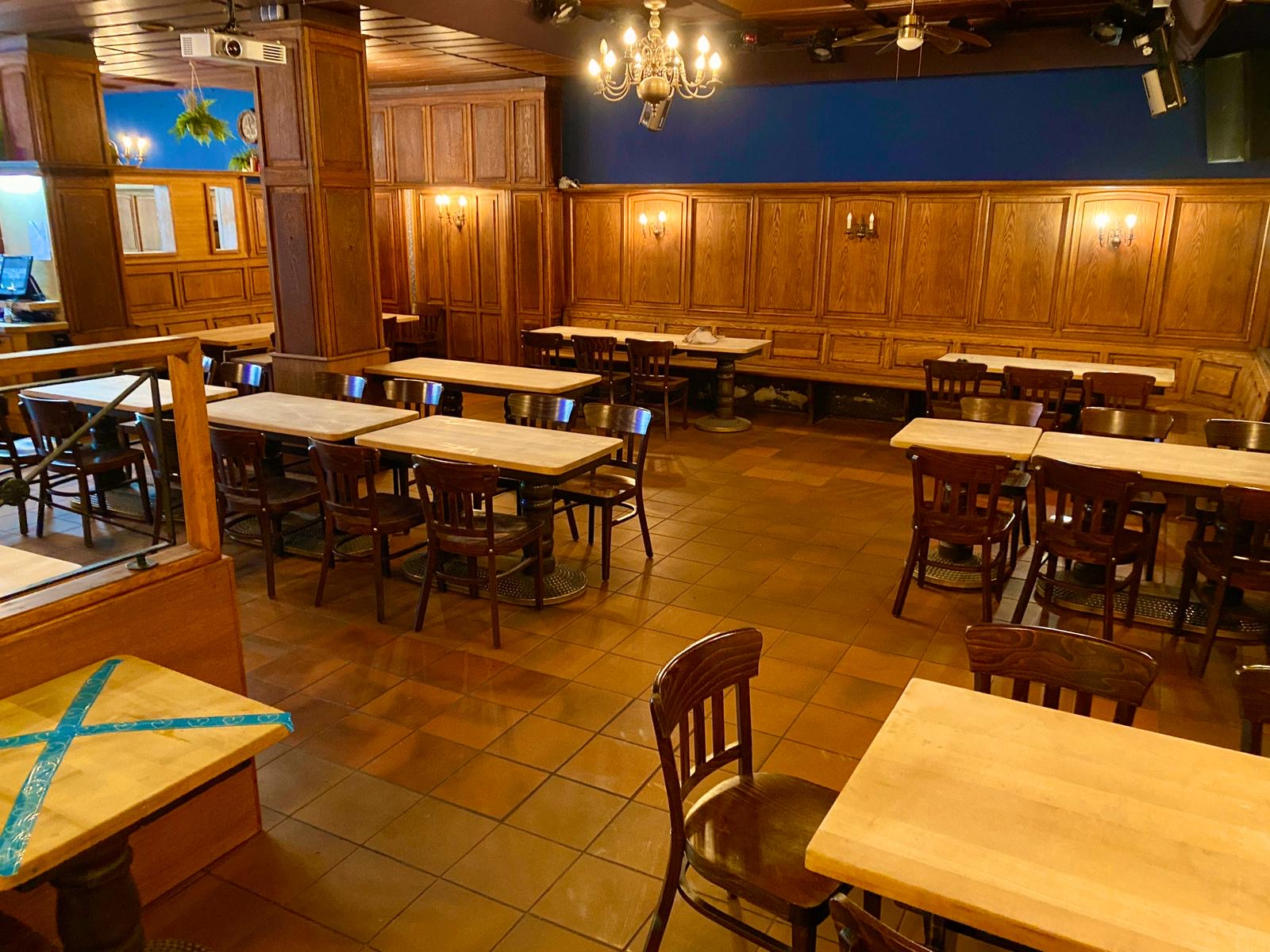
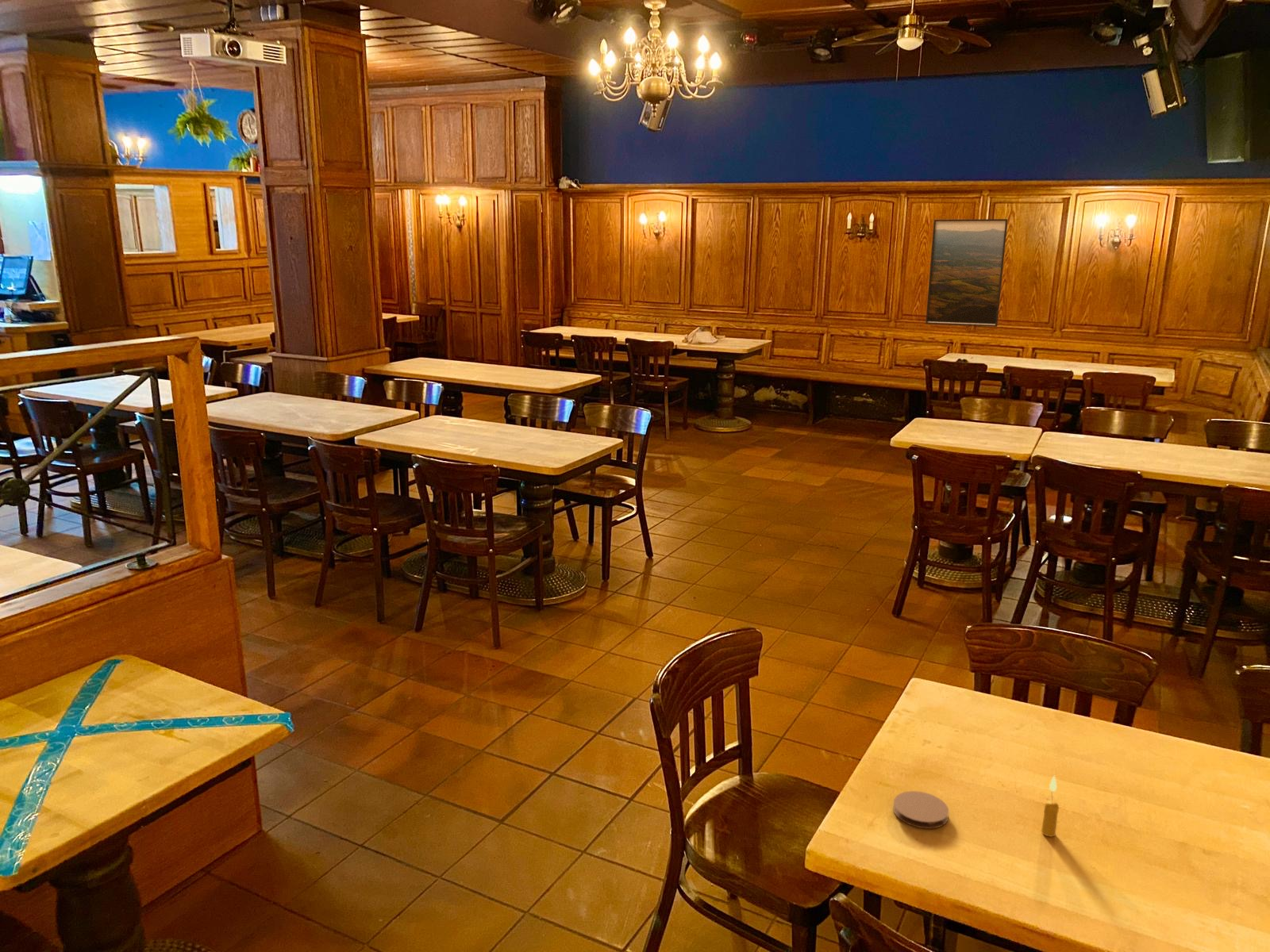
+ candle (1052, 803)
+ coaster (920, 809)
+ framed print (965, 273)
